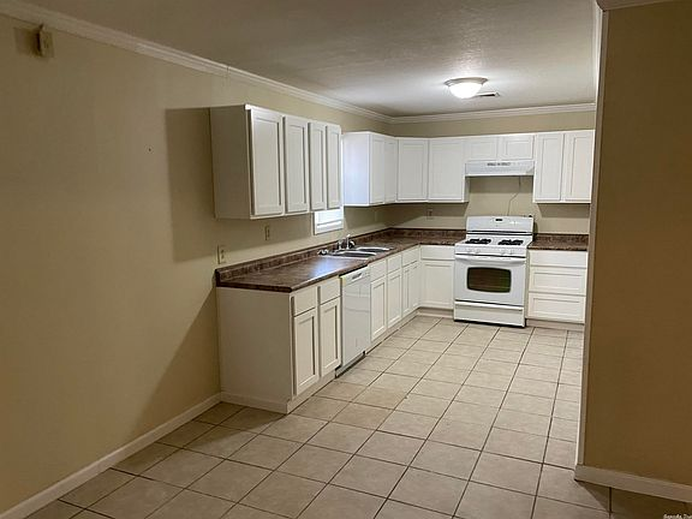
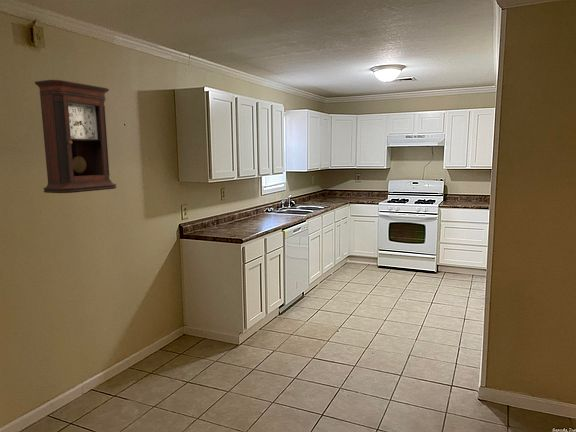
+ pendulum clock (80, 138)
